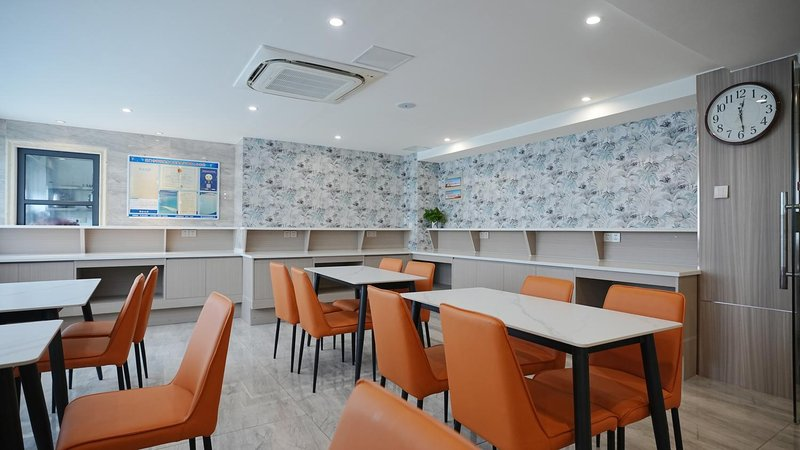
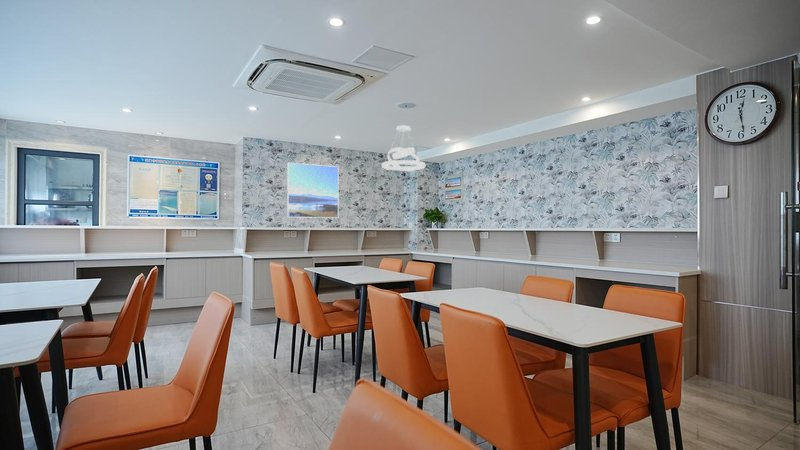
+ pendant light (403, 148)
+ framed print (313, 191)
